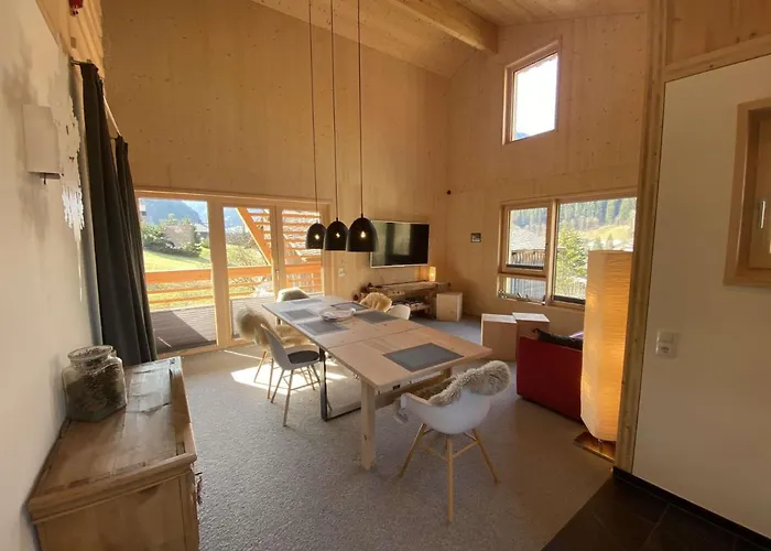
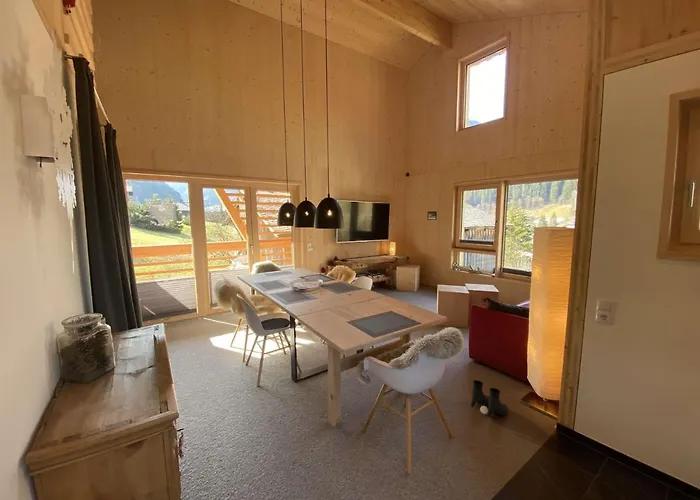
+ boots (489, 395)
